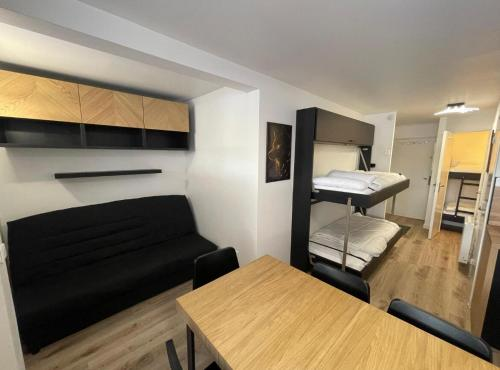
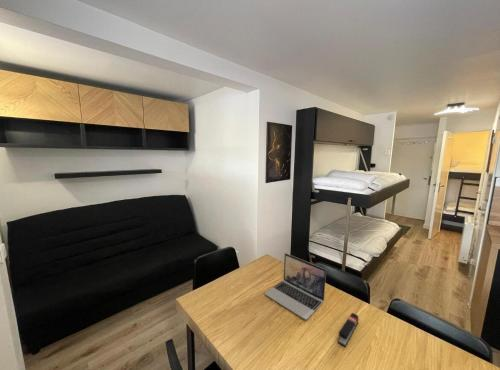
+ laptop (294, 282)
+ stapler (348, 327)
